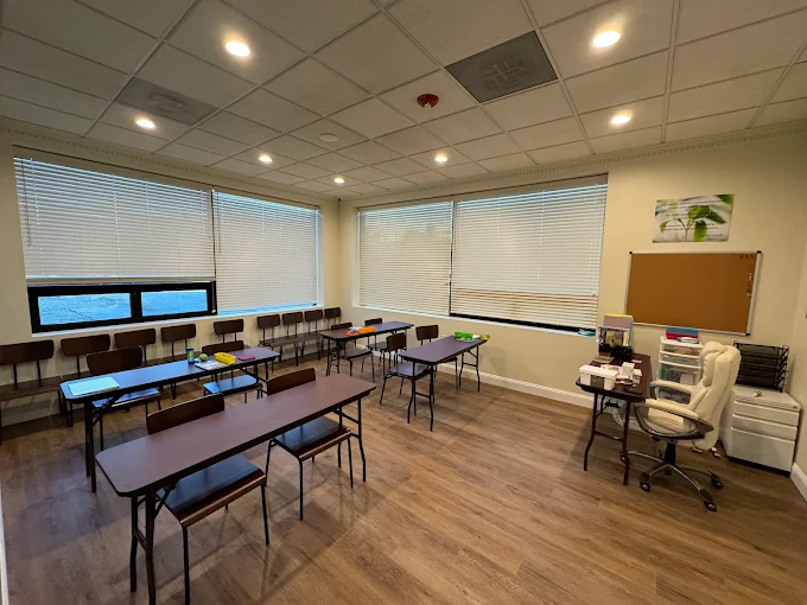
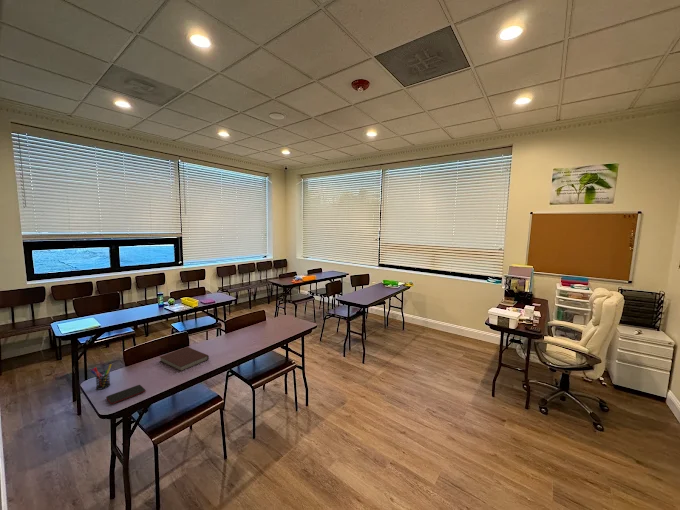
+ smartphone (126, 393)
+ pen holder (102, 376)
+ notebook (184, 358)
